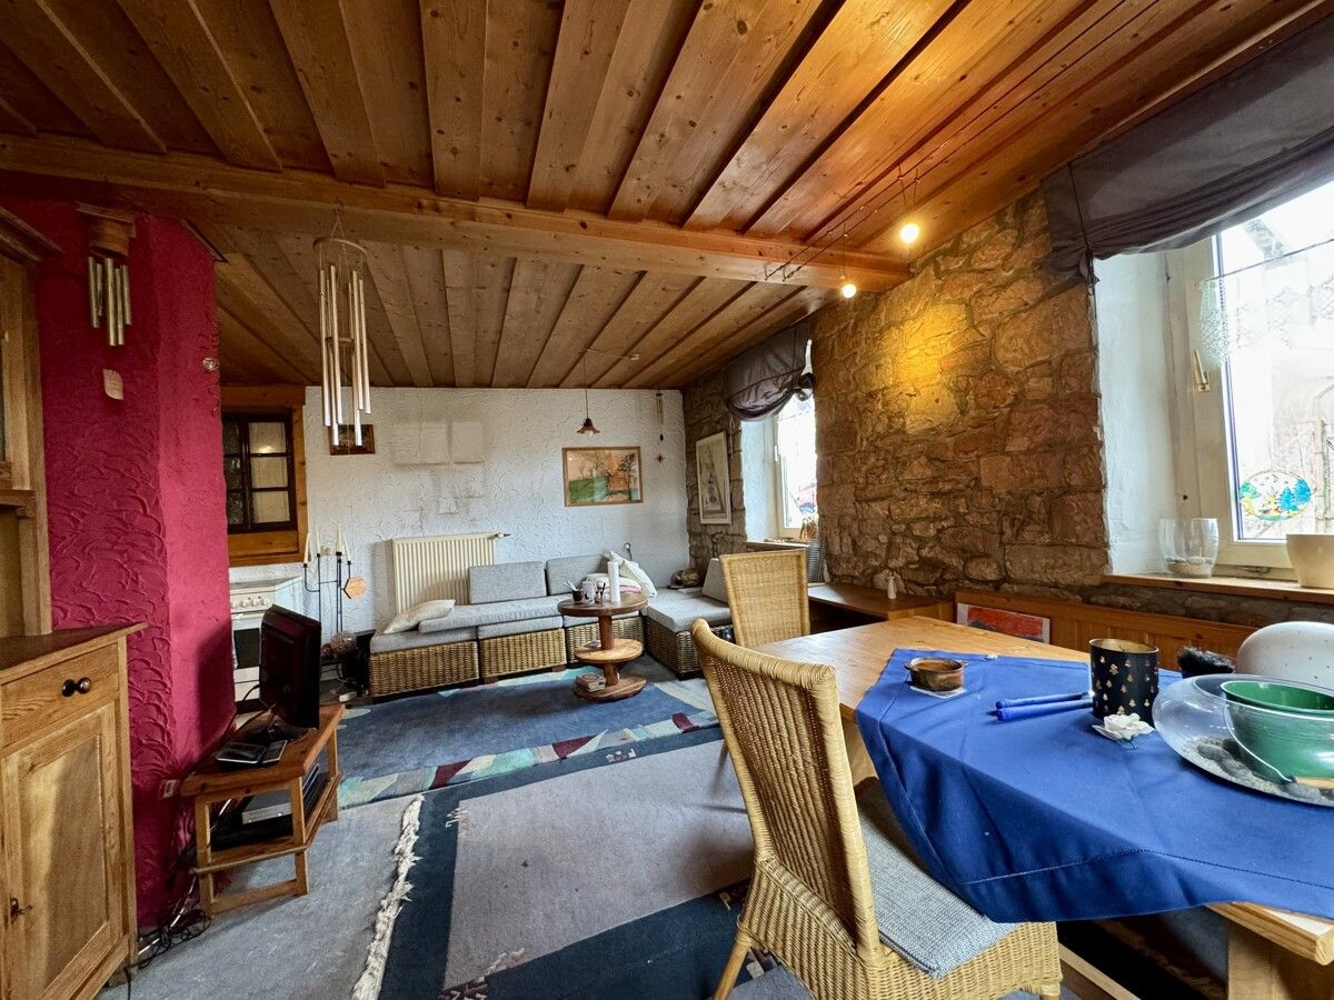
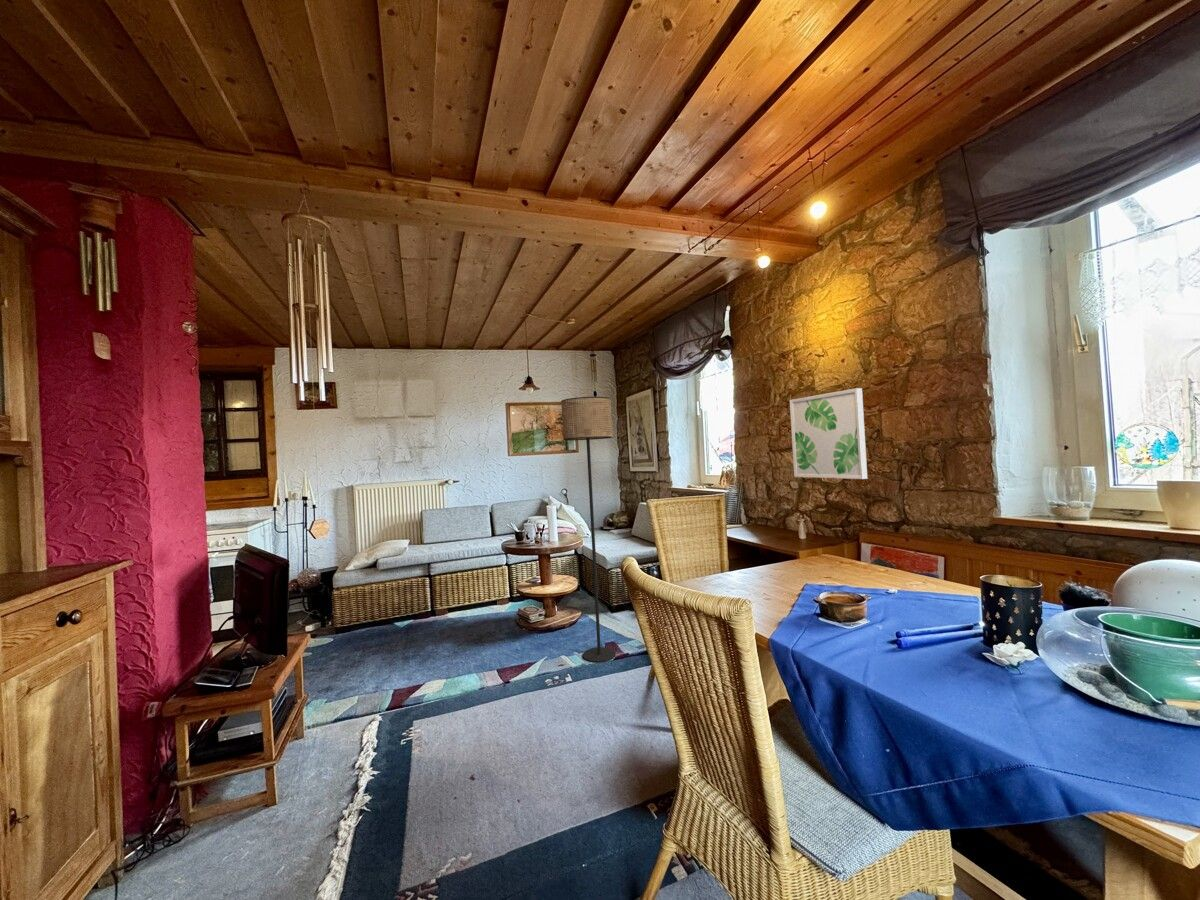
+ wall art (825, 436)
+ floor lamp (592, 527)
